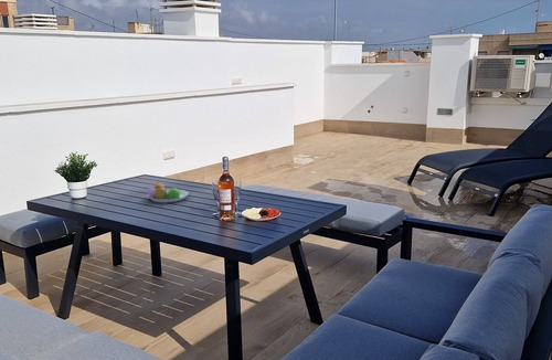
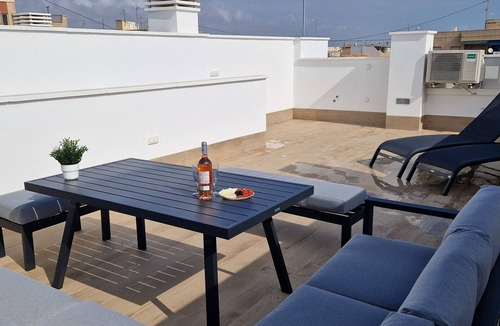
- fruit bowl (168, 190)
